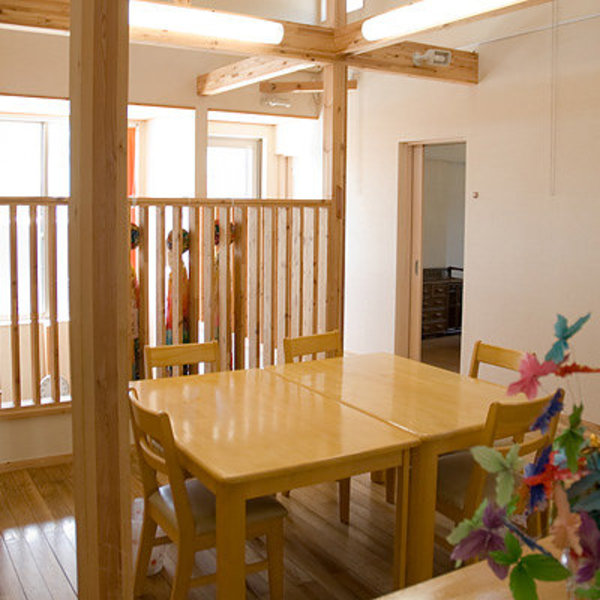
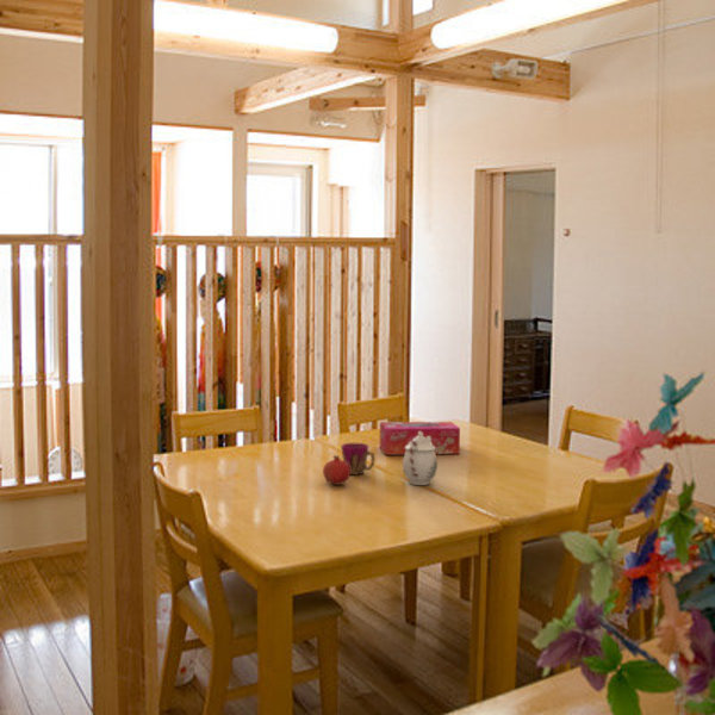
+ teapot (419, 456)
+ cup (358, 459)
+ fruit (336, 470)
+ tissue box (417, 435)
